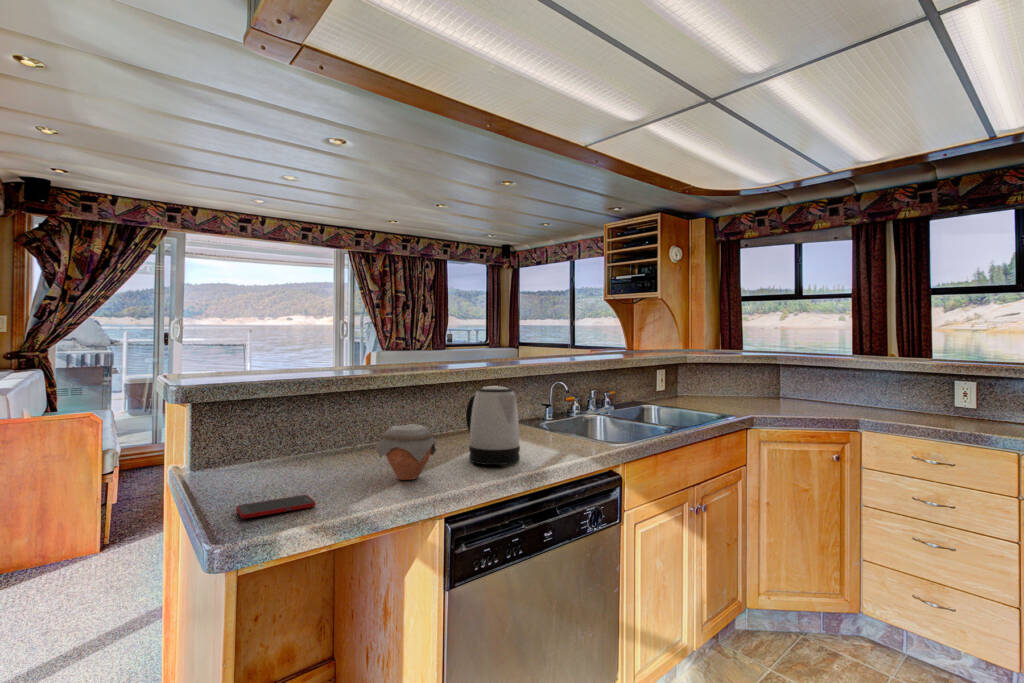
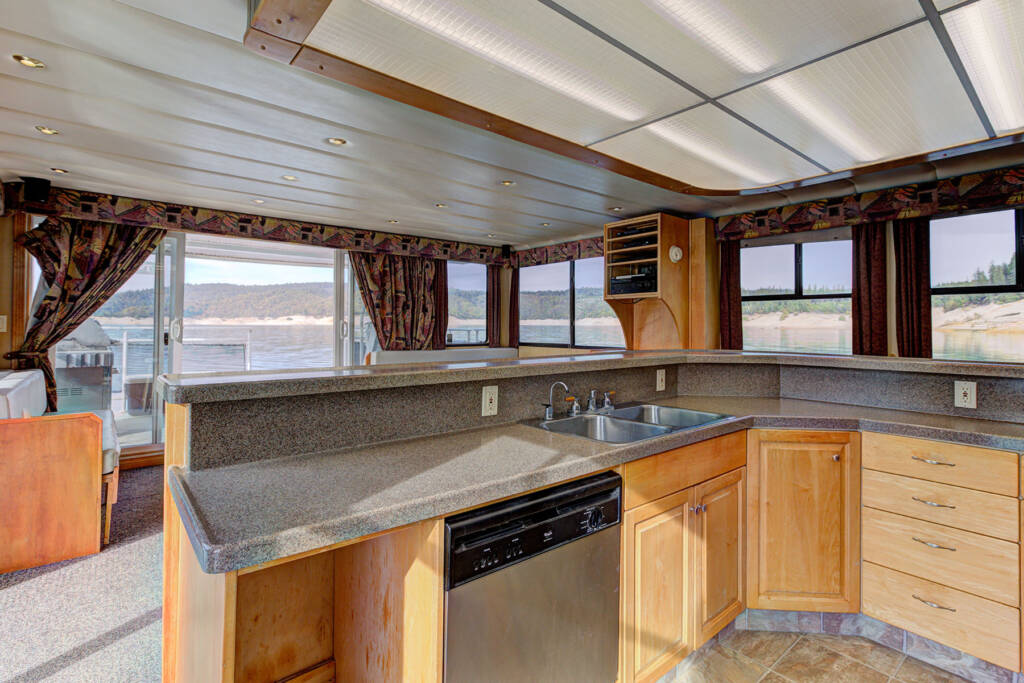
- jar (408, 452)
- cell phone (276, 506)
- kettle (489, 422)
